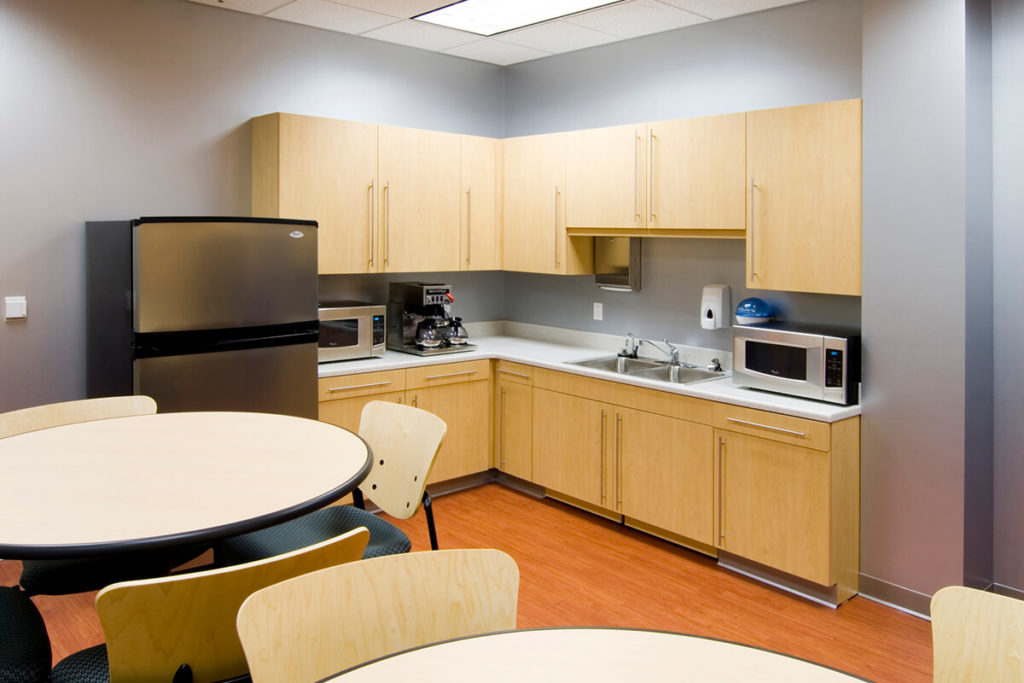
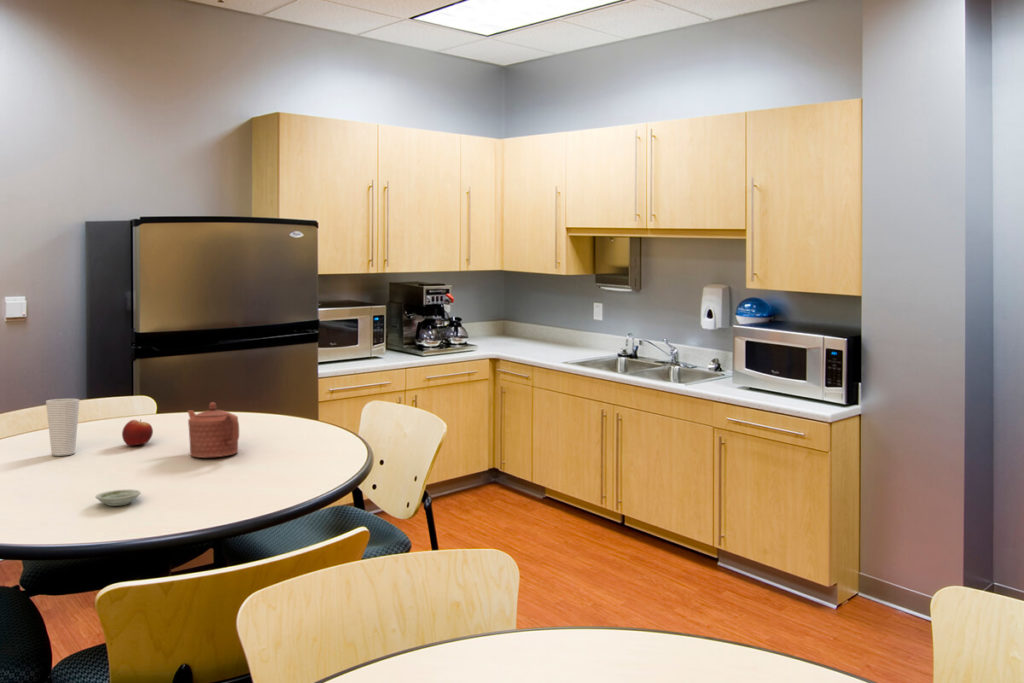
+ cup (63, 427)
+ saucer (118, 498)
+ teapot (213, 428)
+ fruit (137, 432)
